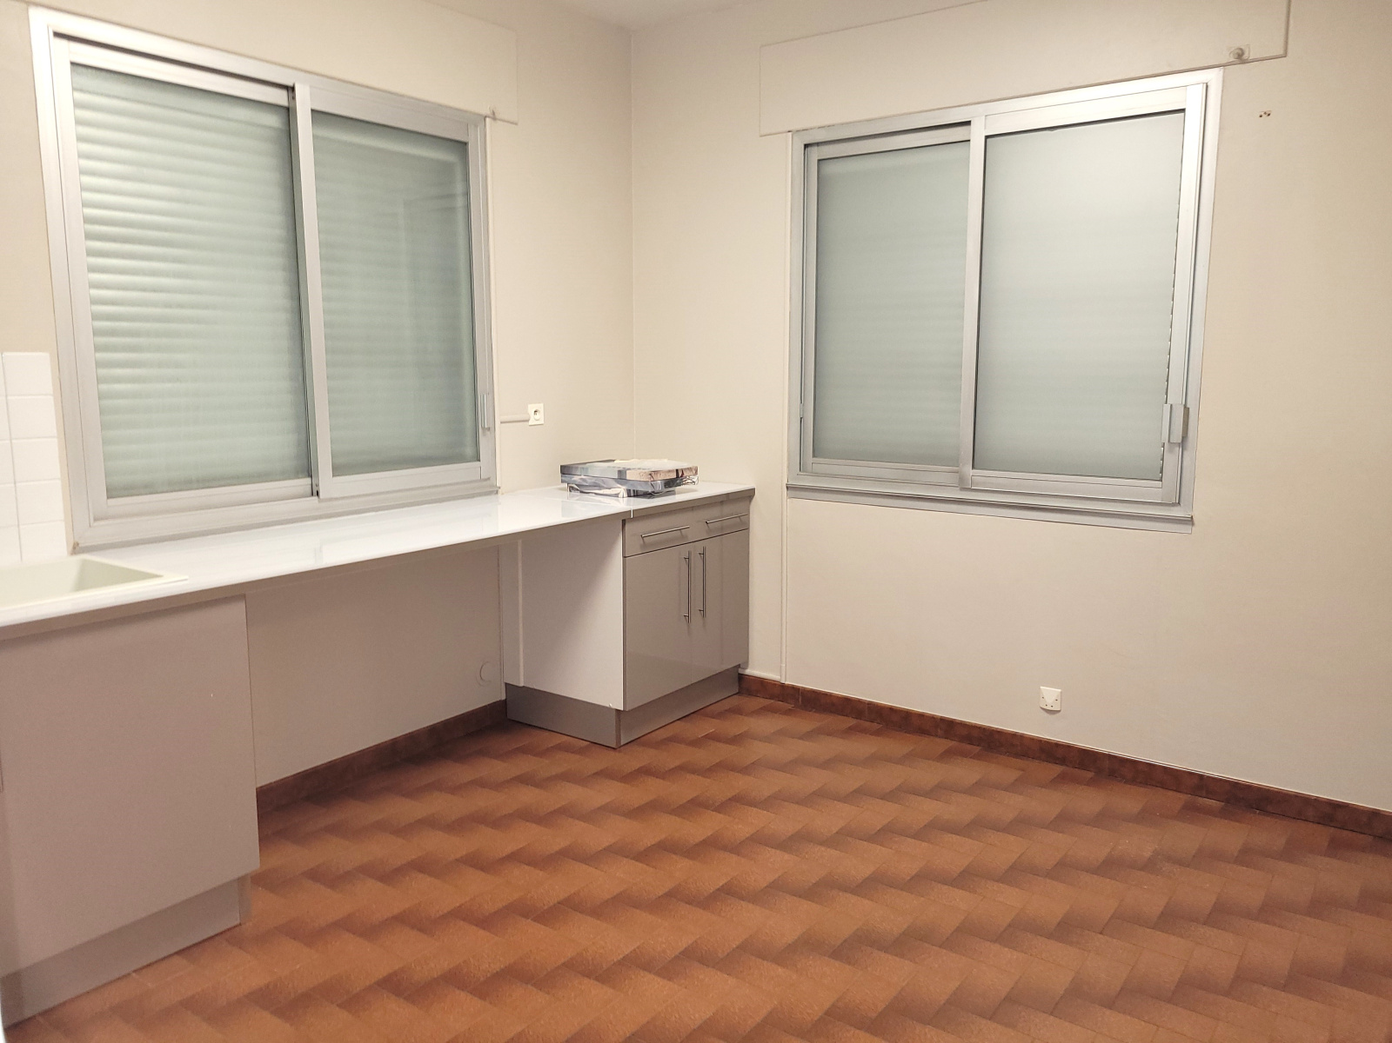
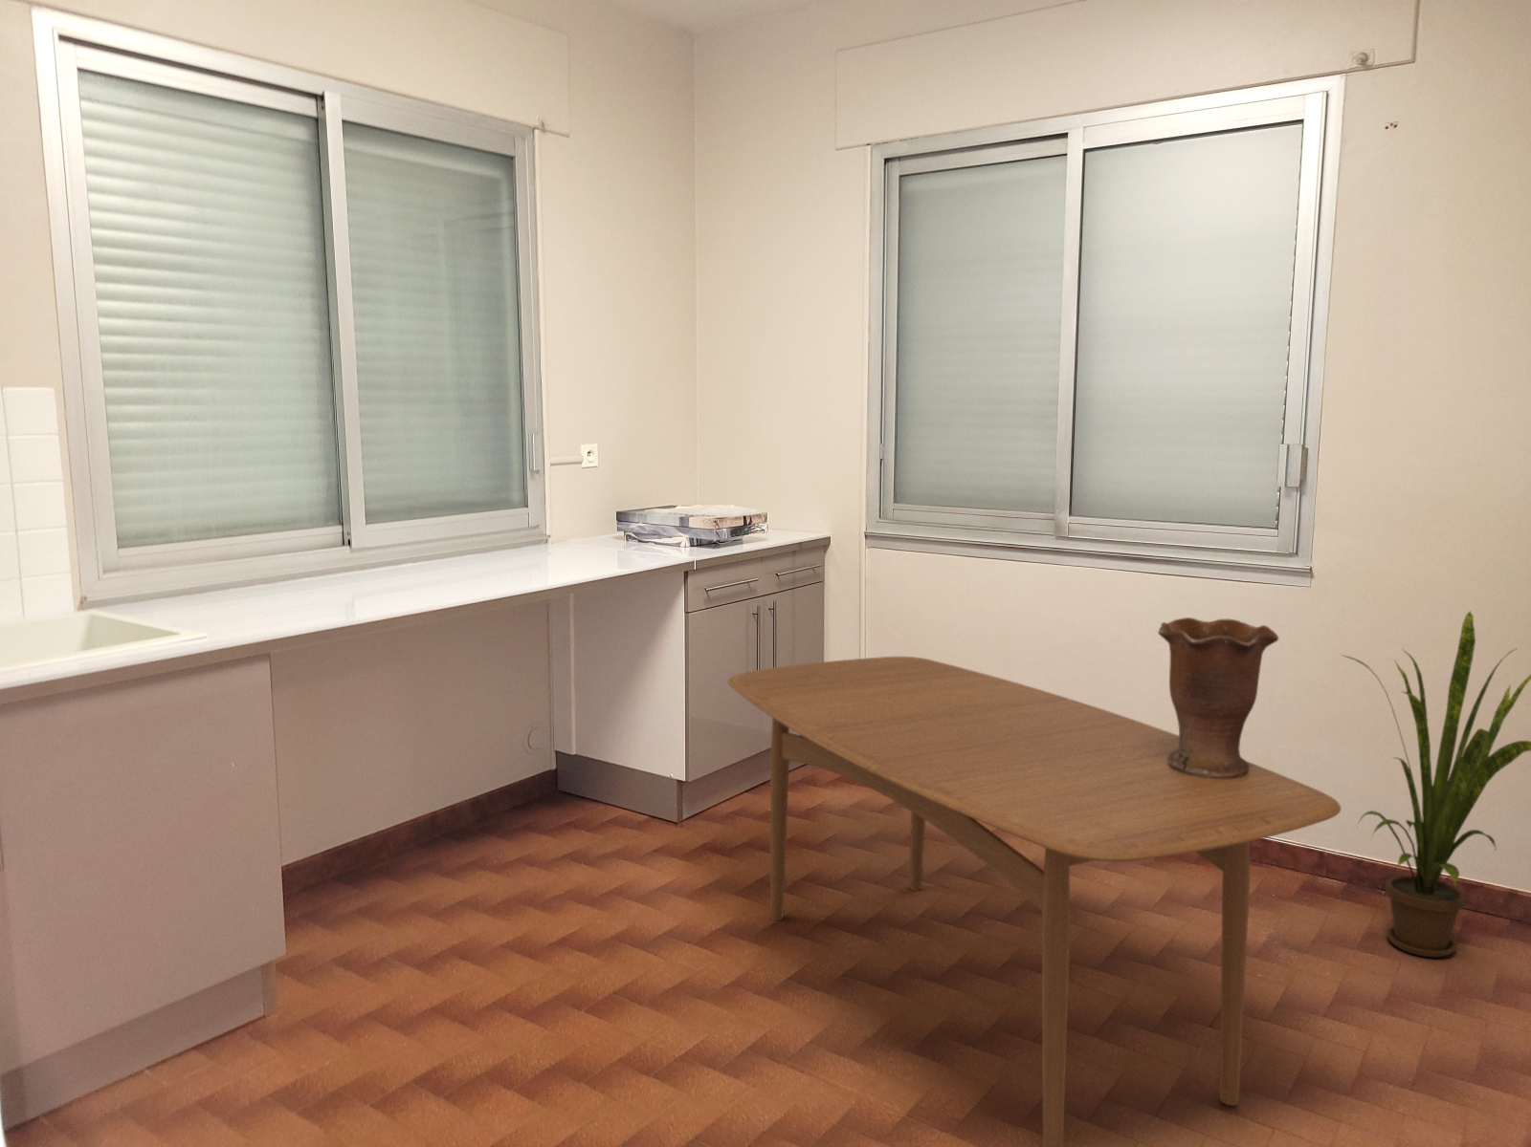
+ house plant (1429, 783)
+ dining table (975, 855)
+ vase (1213, 696)
